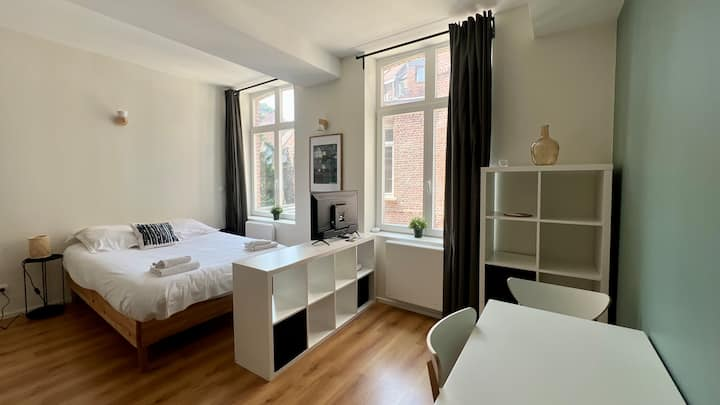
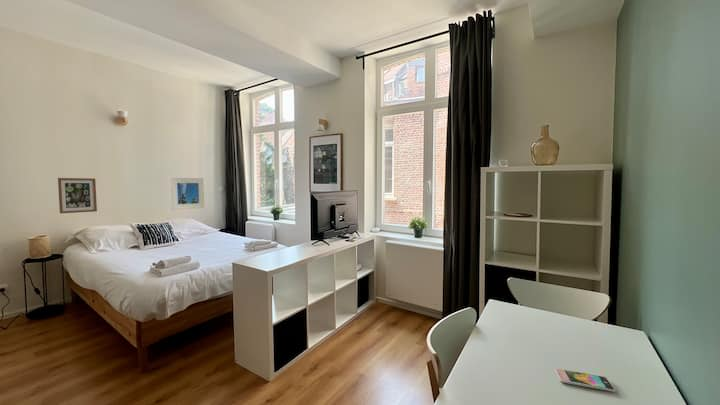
+ smartphone (583, 379)
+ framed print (188, 193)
+ wall art (78, 195)
